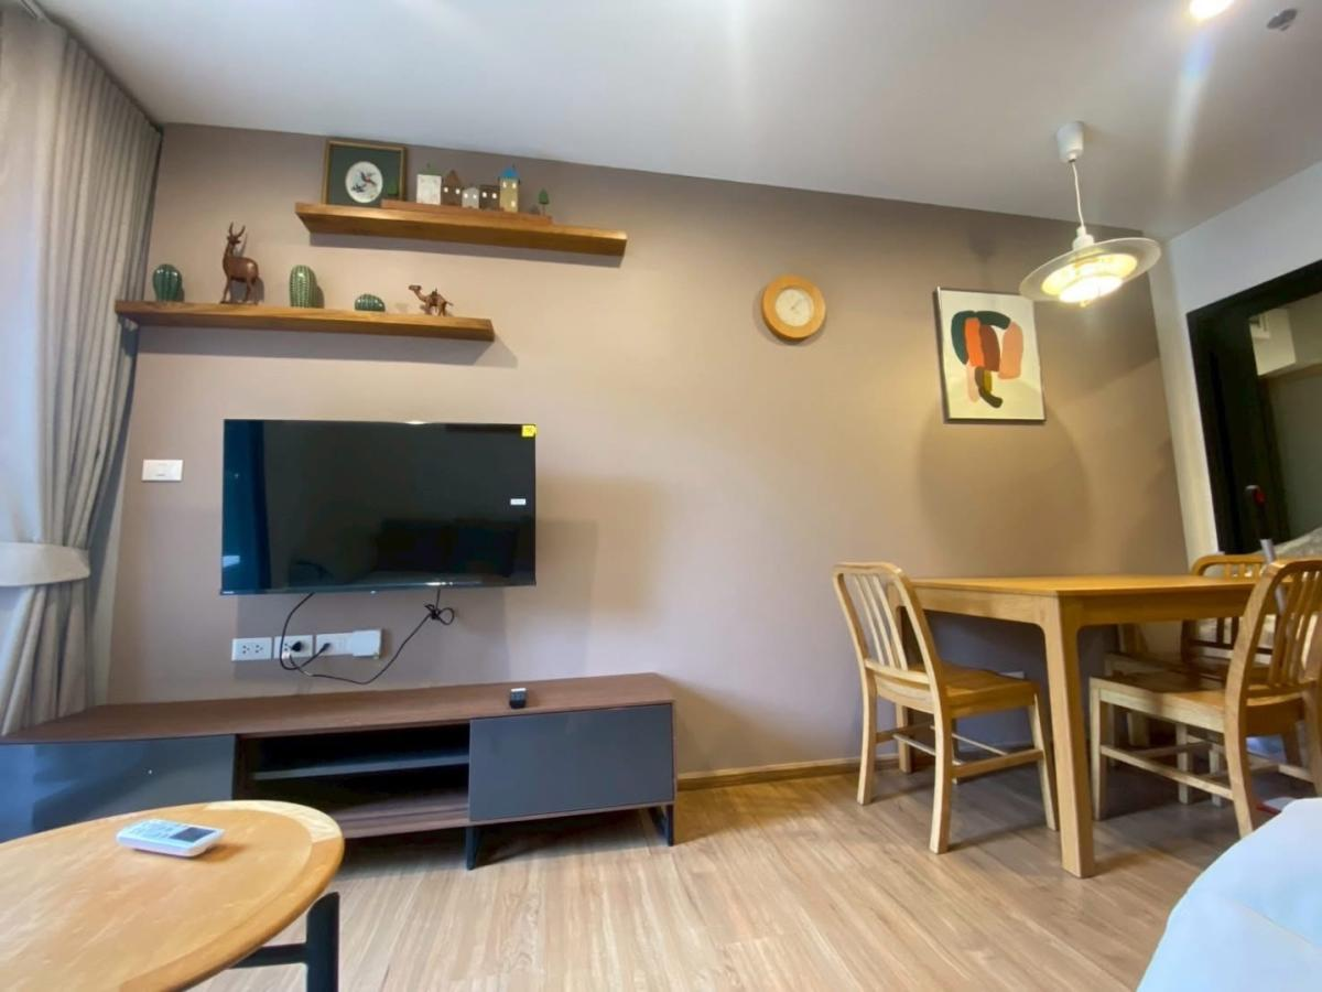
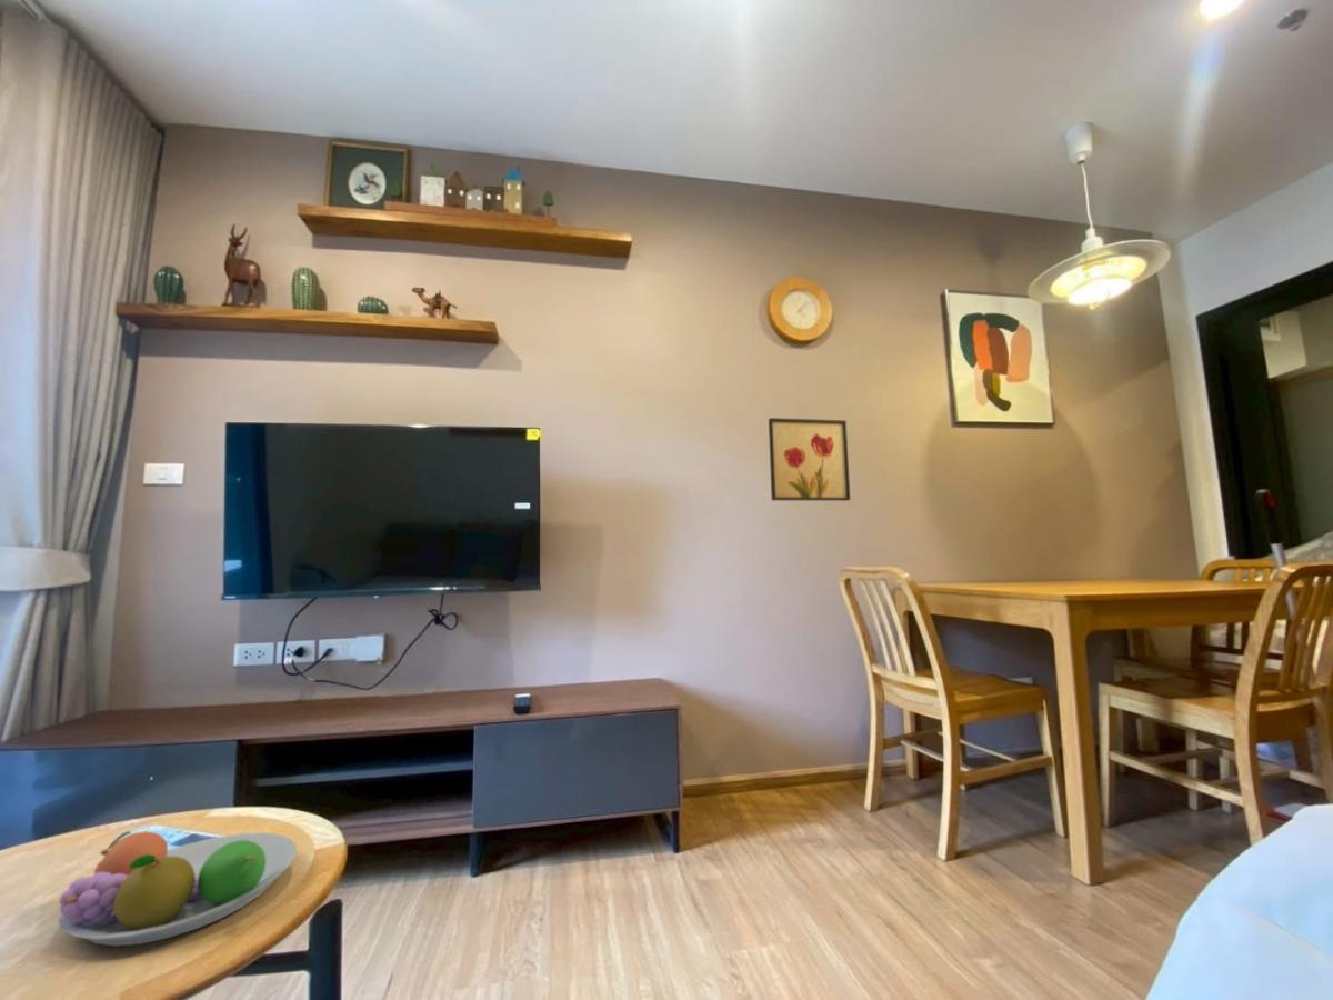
+ wall art (809, 460)
+ fruit bowl (191, 861)
